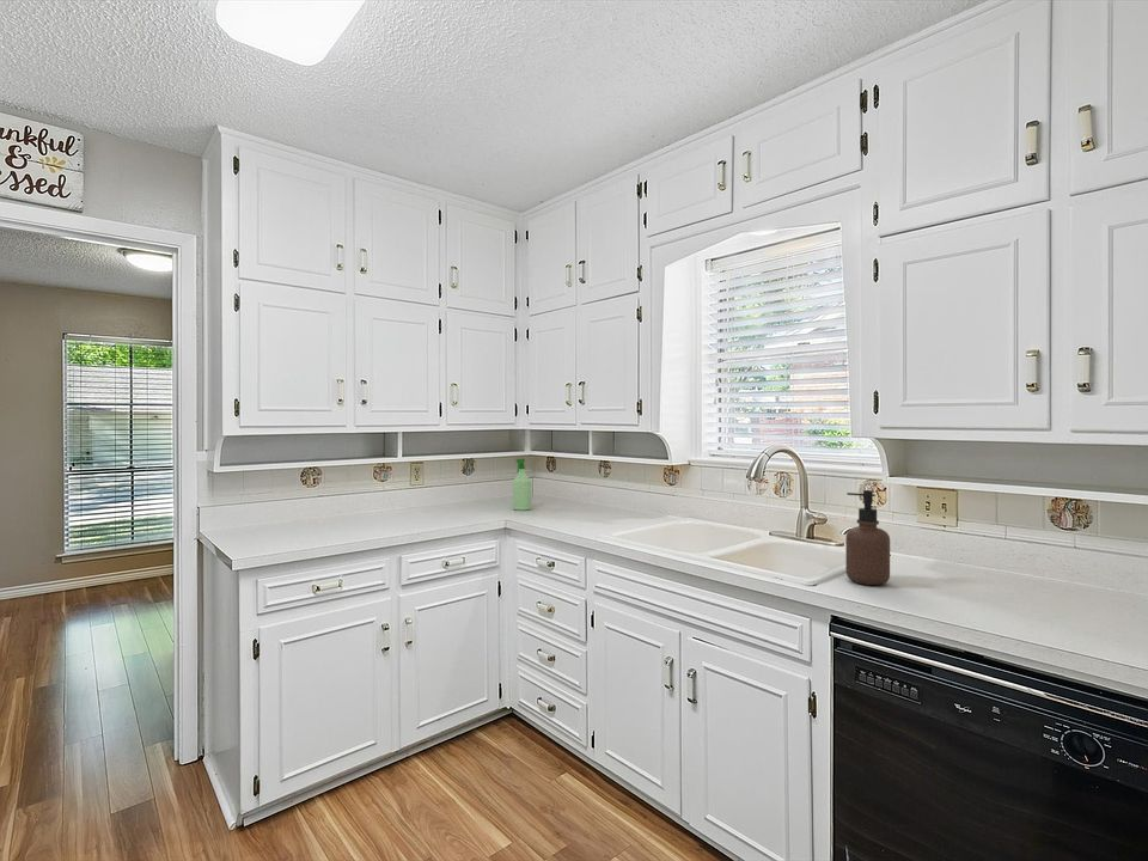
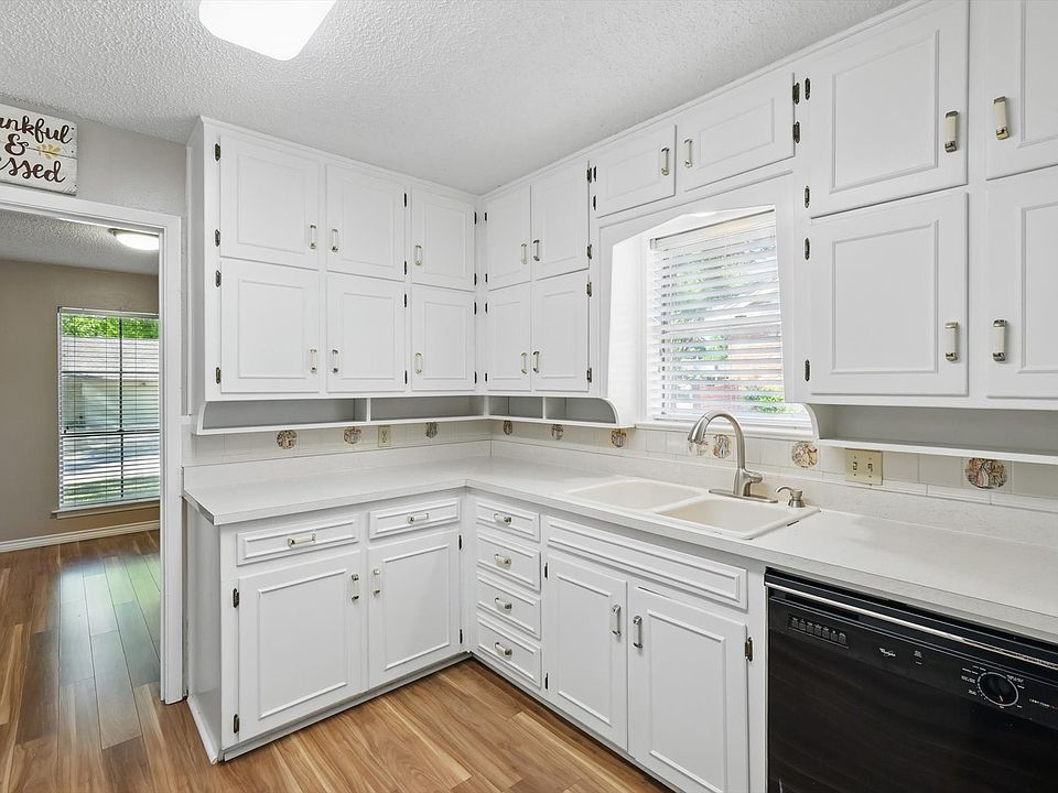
- spray bottle (521, 483)
- soap dispenser (867, 536)
